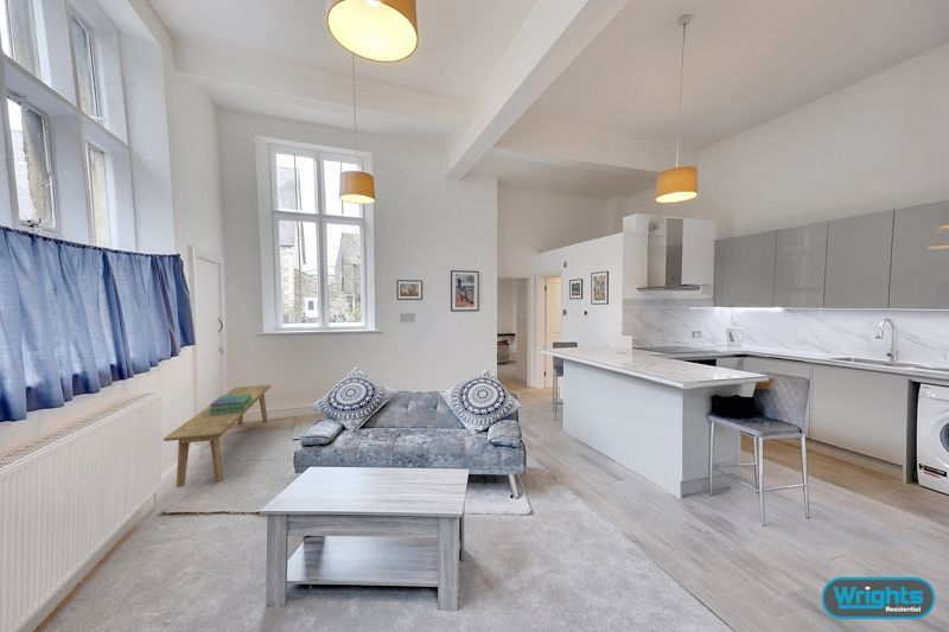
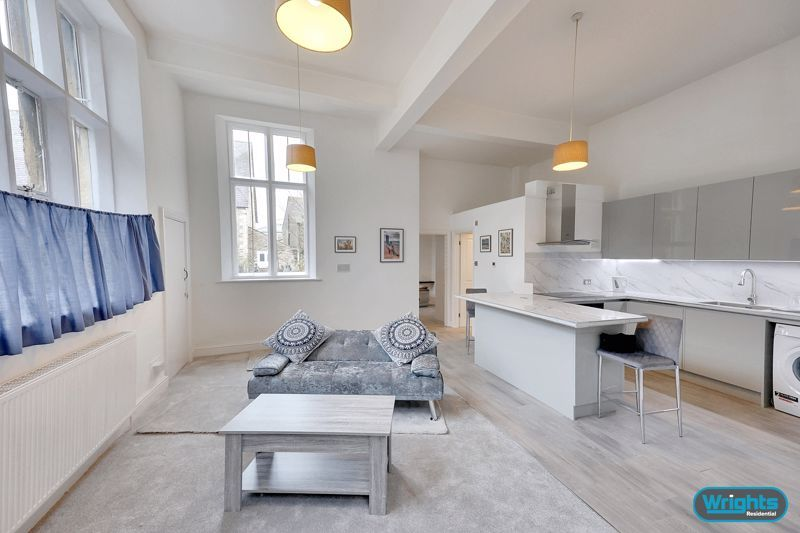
- stack of books (231, 403)
- bench (230, 426)
